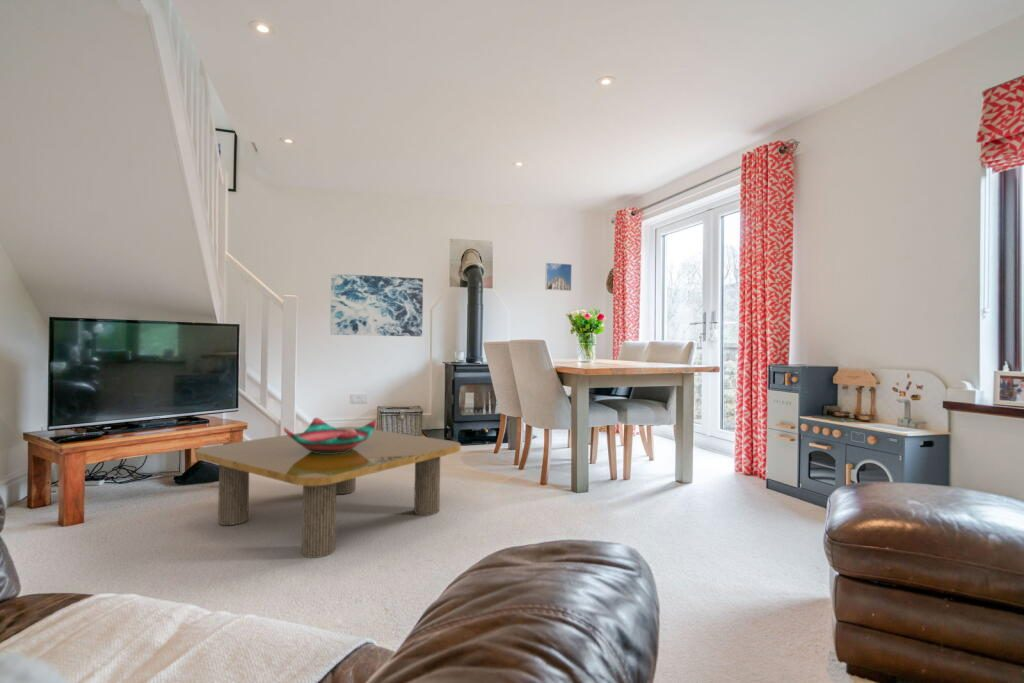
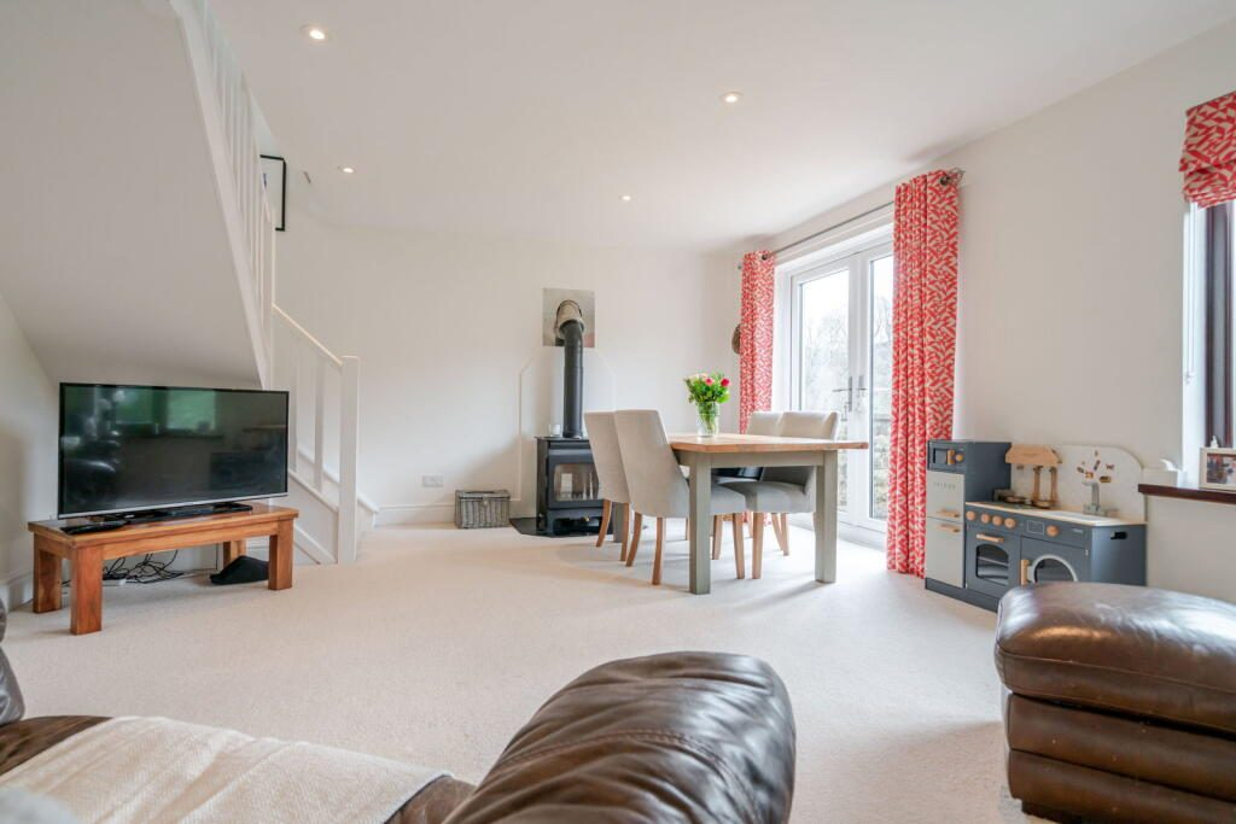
- wall art (377, 305)
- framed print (558, 276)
- coffee table (334, 481)
- decorative bowl (332, 436)
